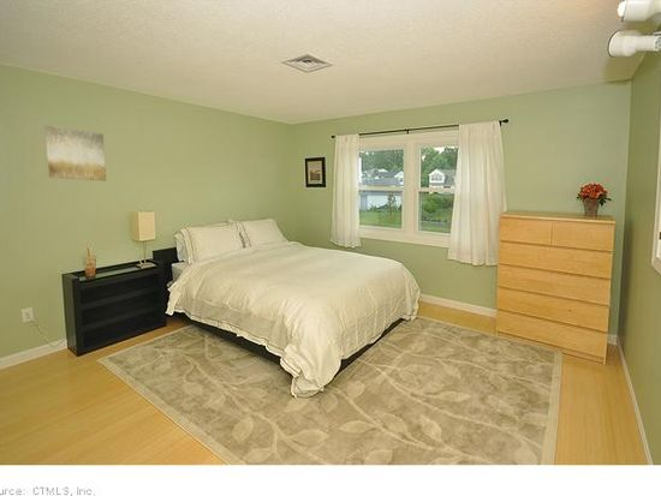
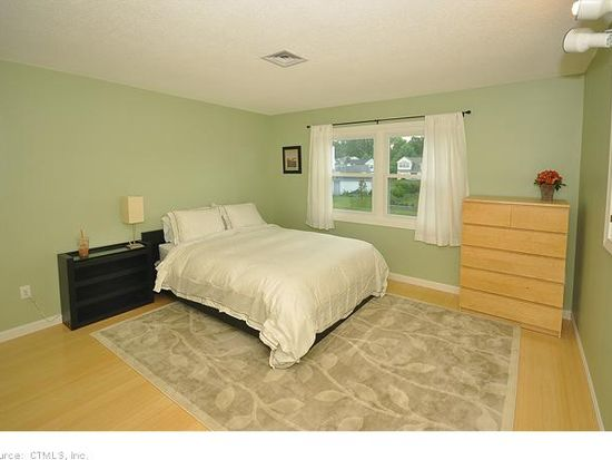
- wall art (77, 154)
